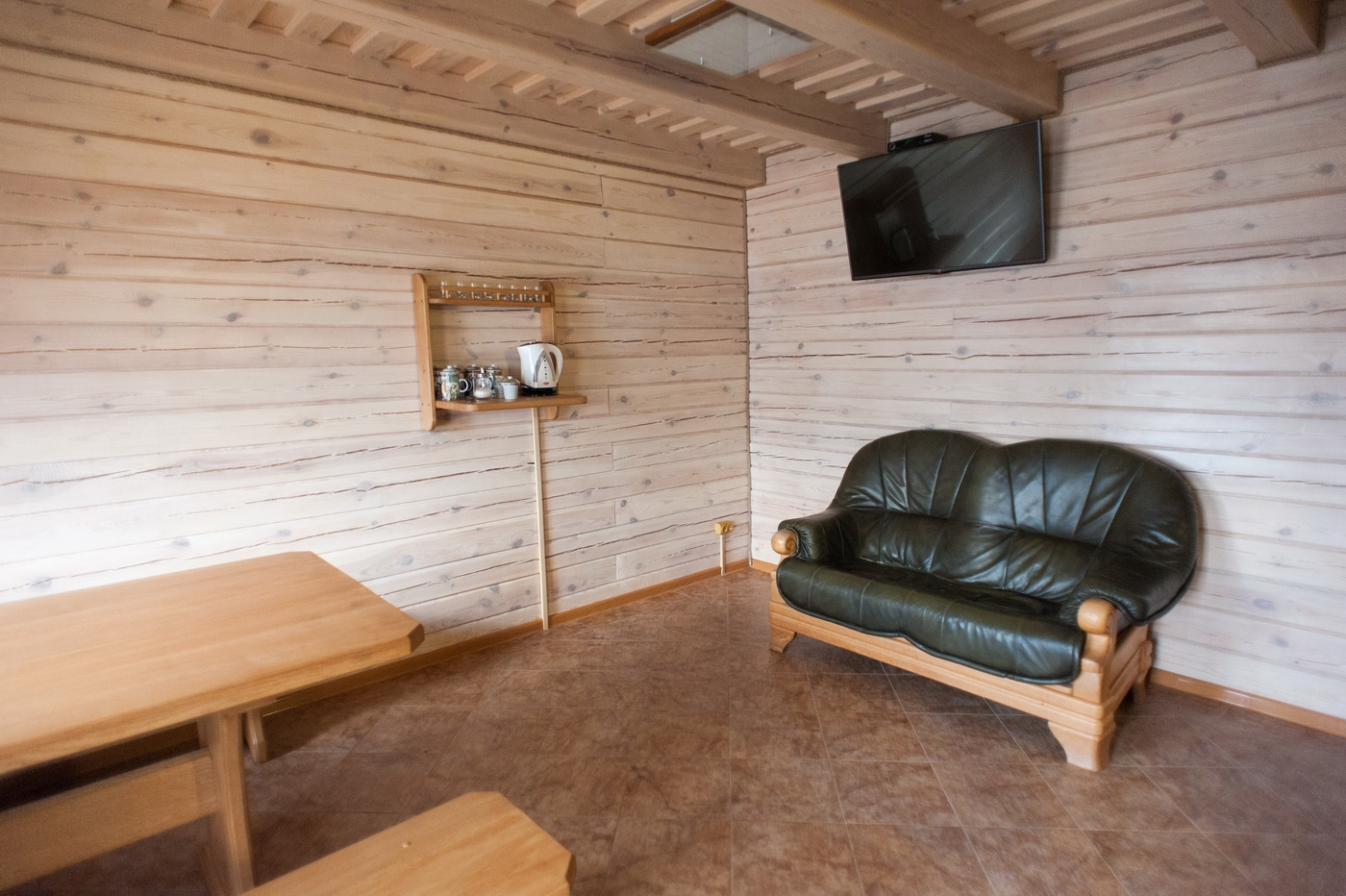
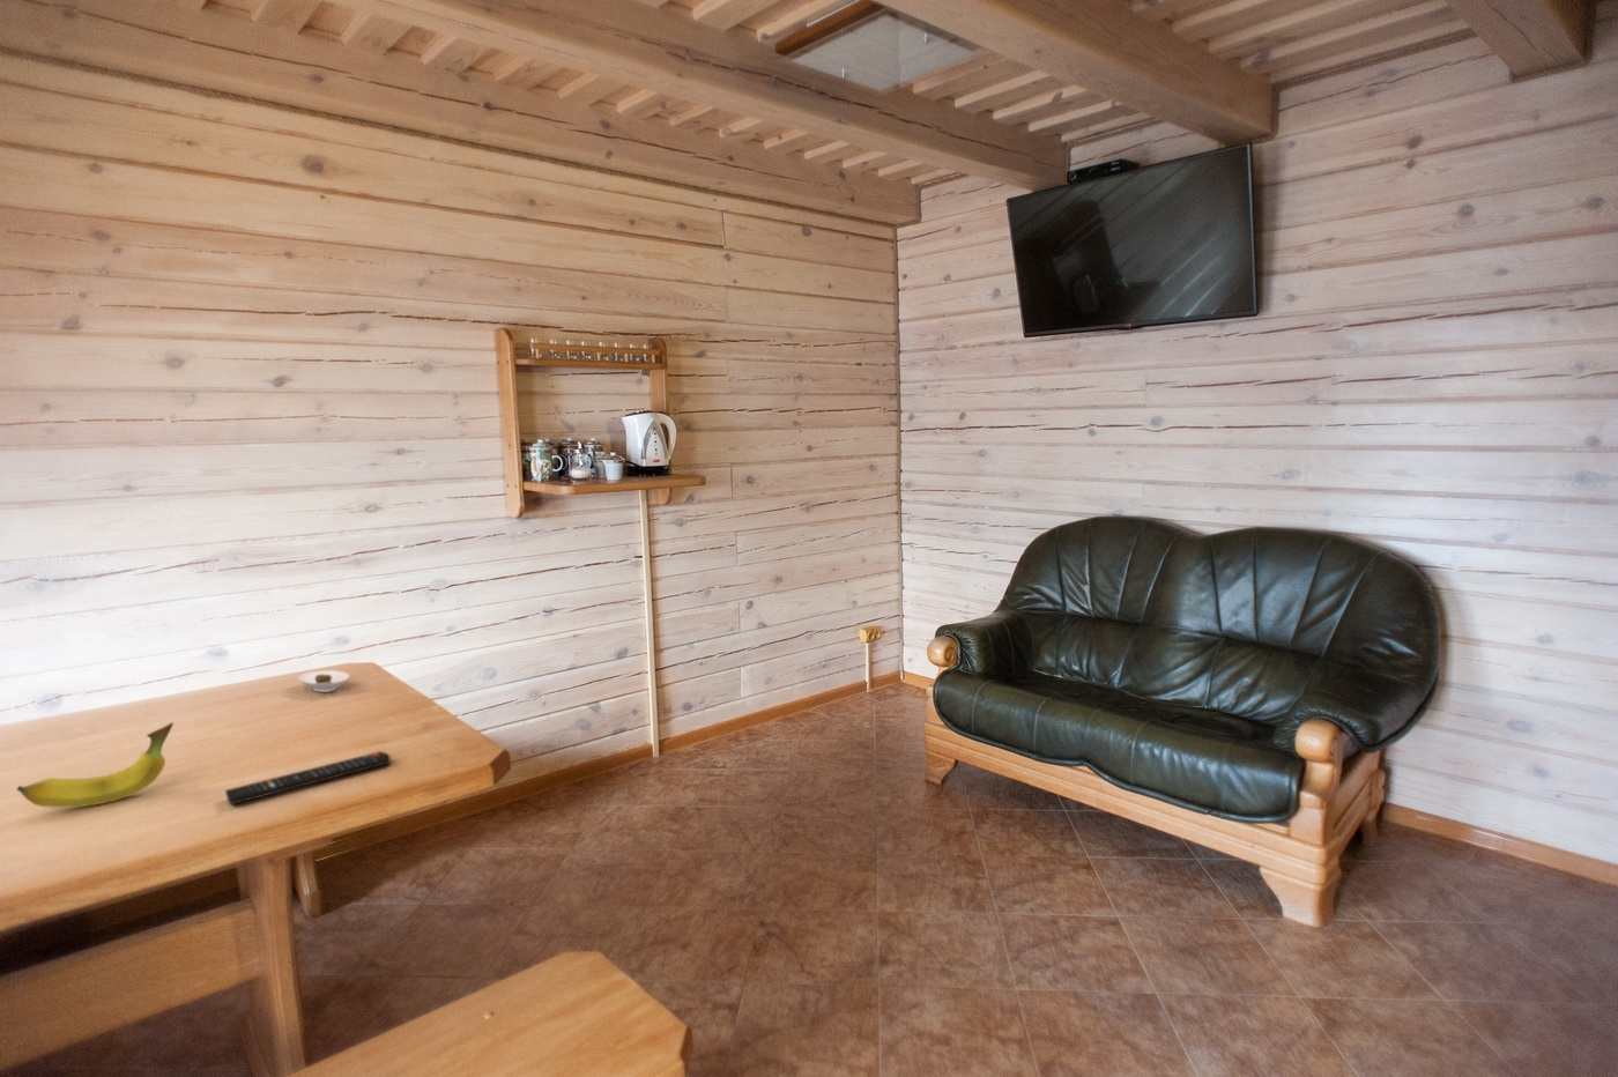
+ saucer (323, 680)
+ remote control (313, 776)
+ fruit (103, 775)
